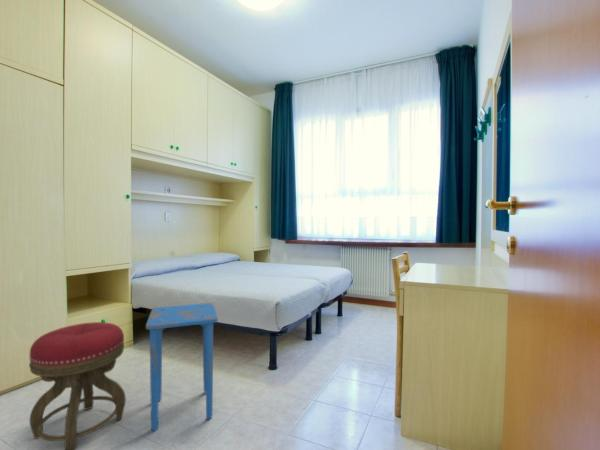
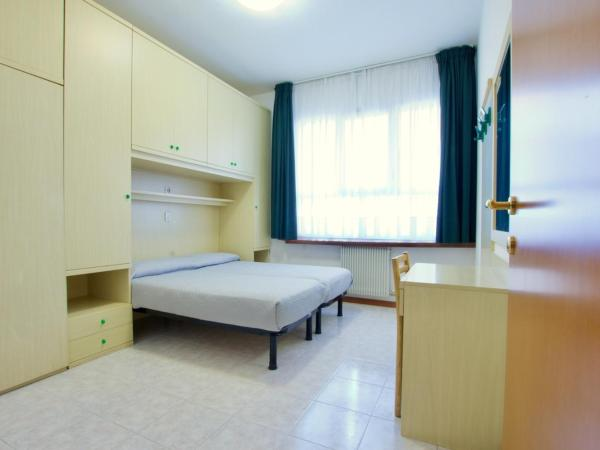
- side table (203, 360)
- stool (80, 378)
